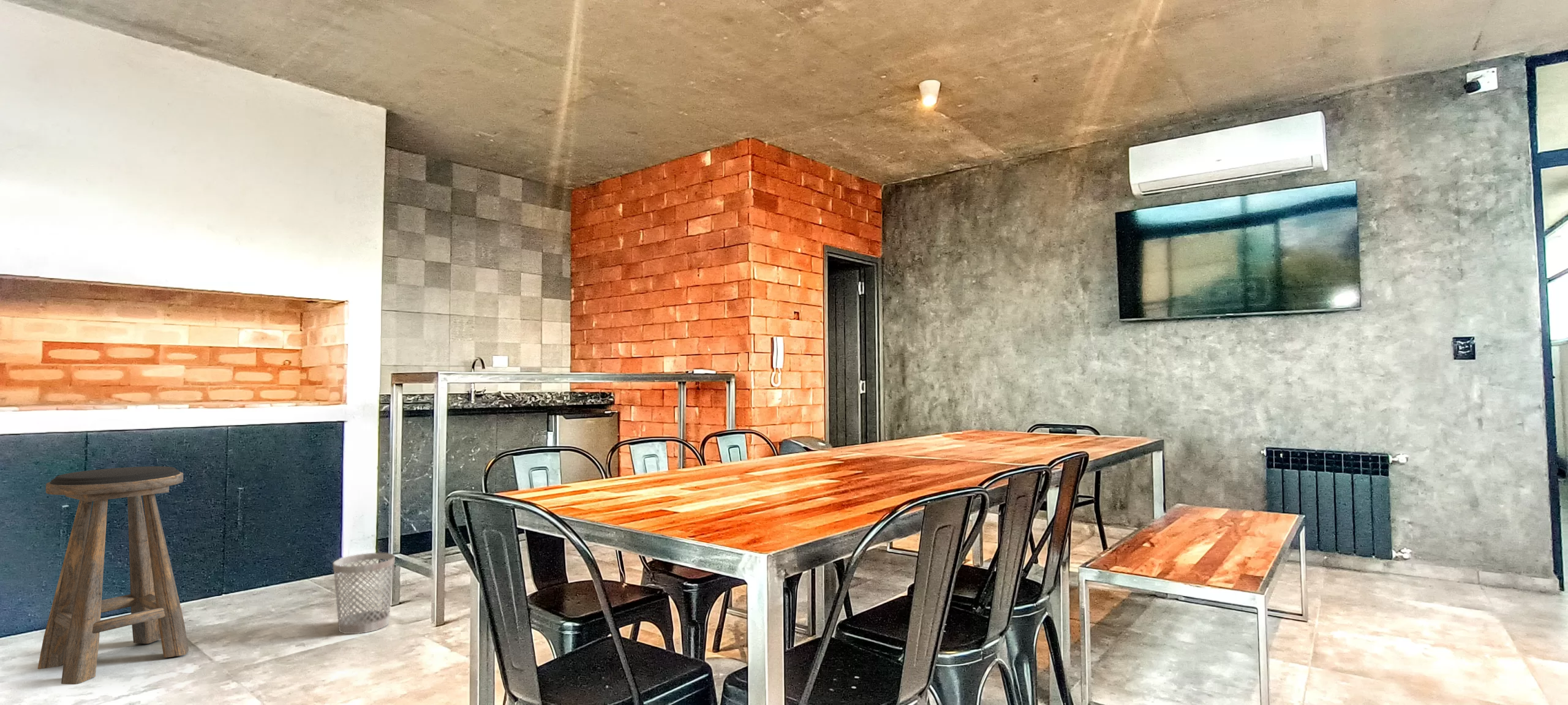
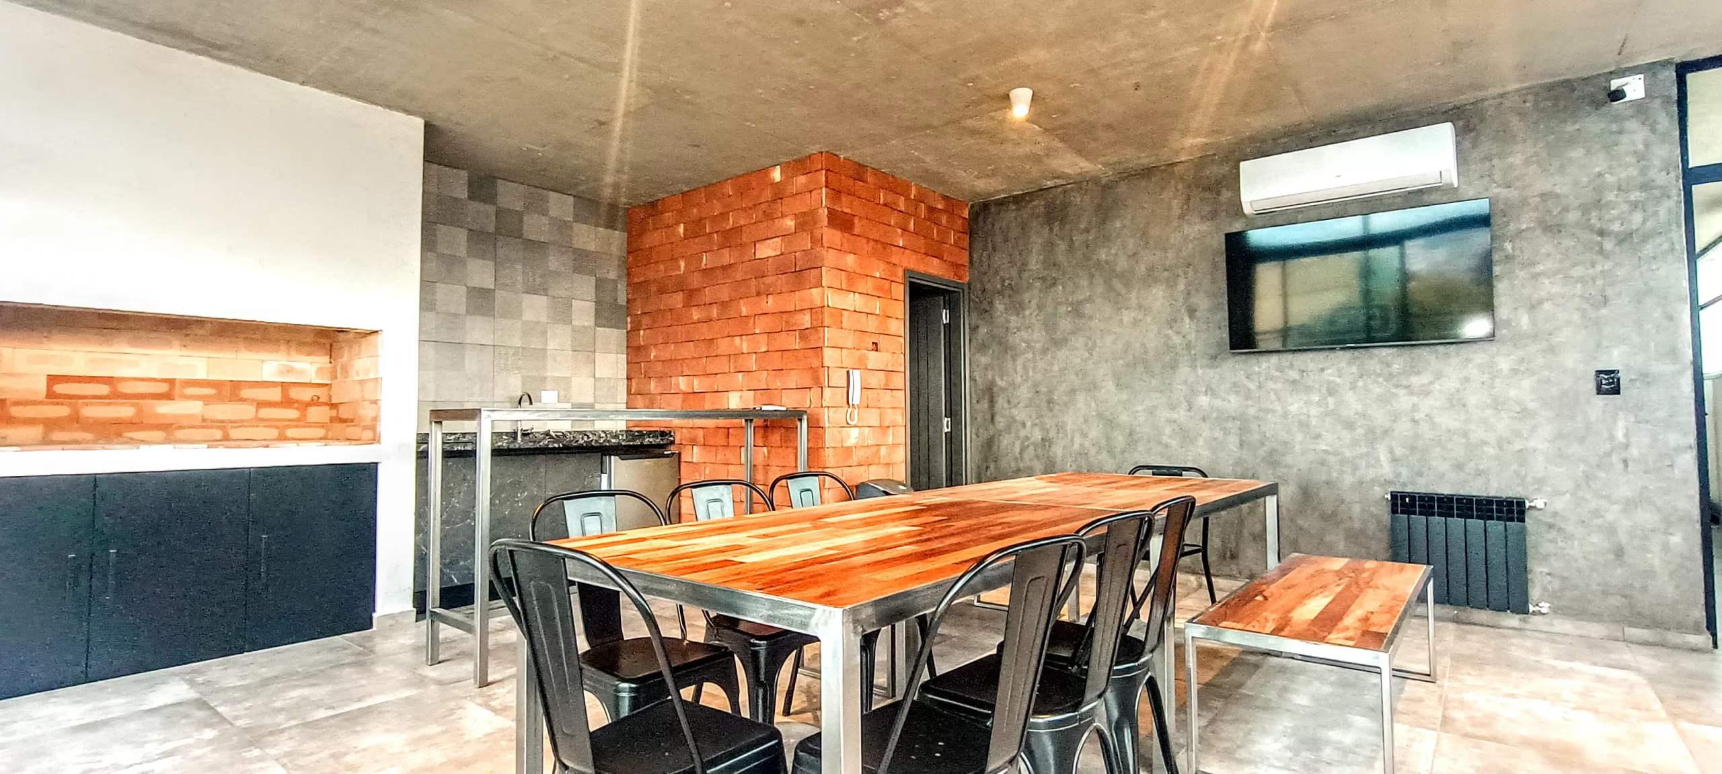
- wastebasket (364, 592)
- stool (129, 562)
